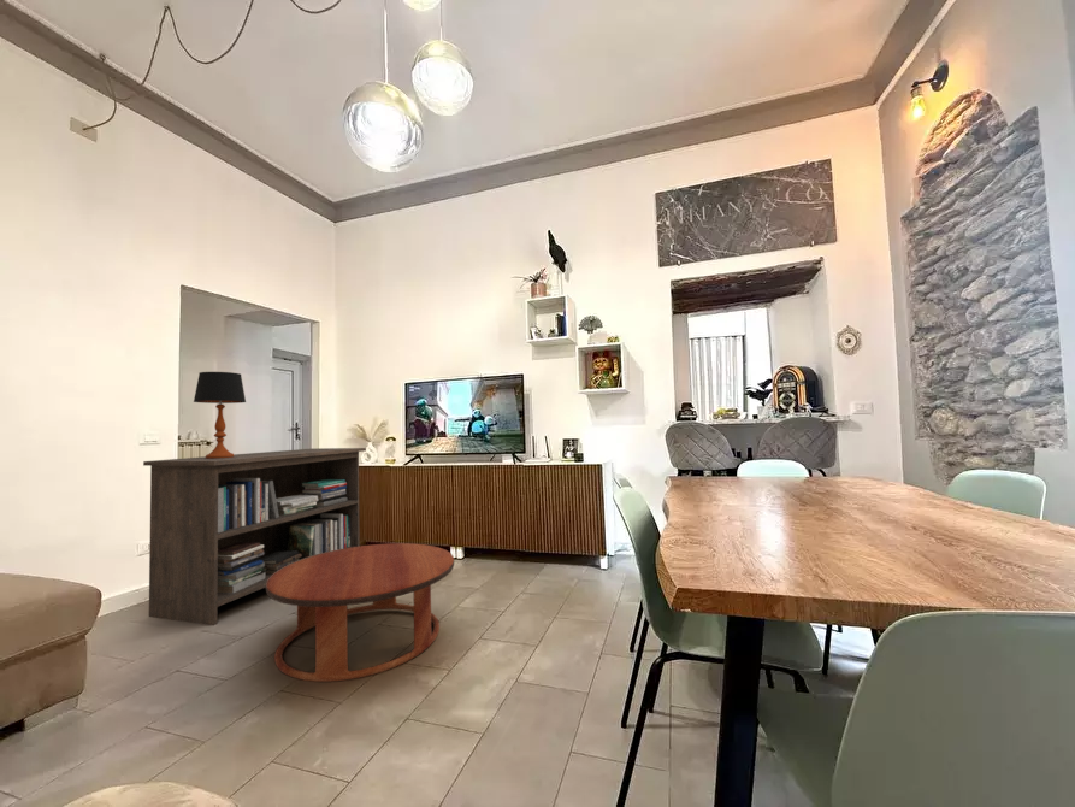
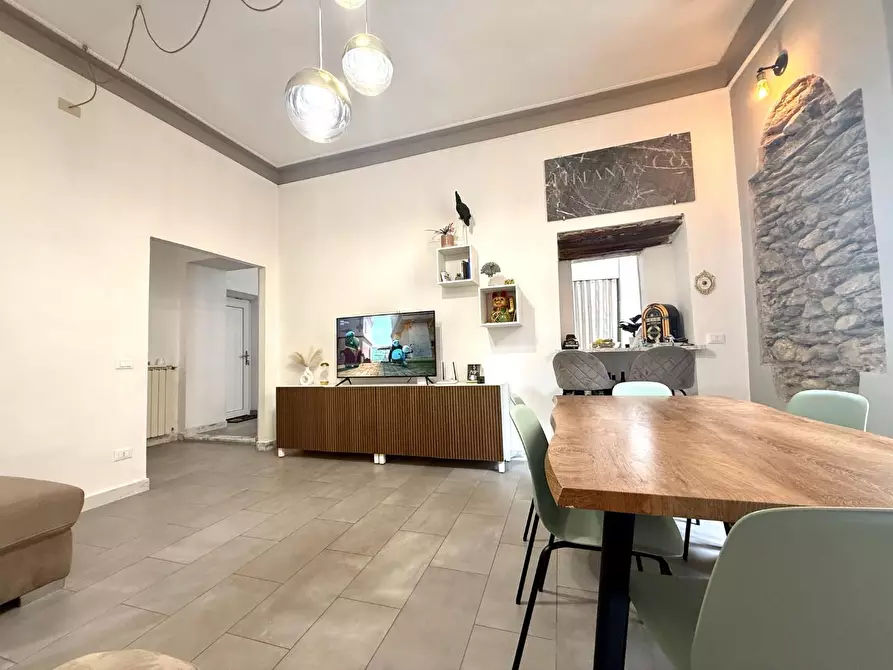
- table lamp (220, 414)
- storage cabinet (272, 519)
- coffee table (362, 600)
